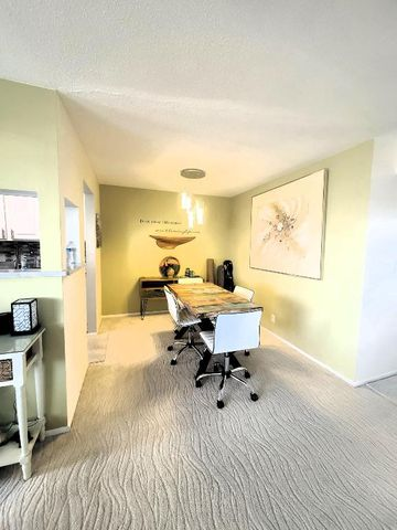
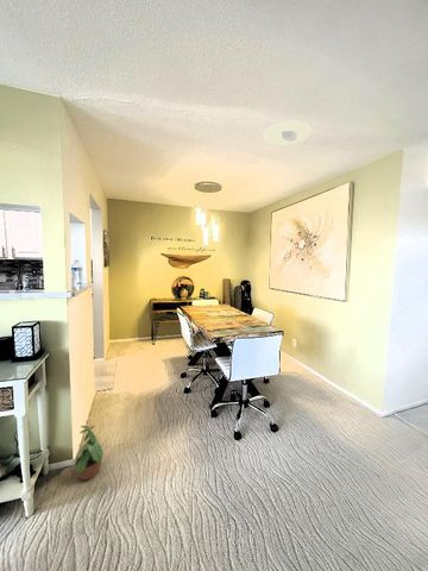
+ recessed light (287, 132)
+ potted plant (88, 448)
